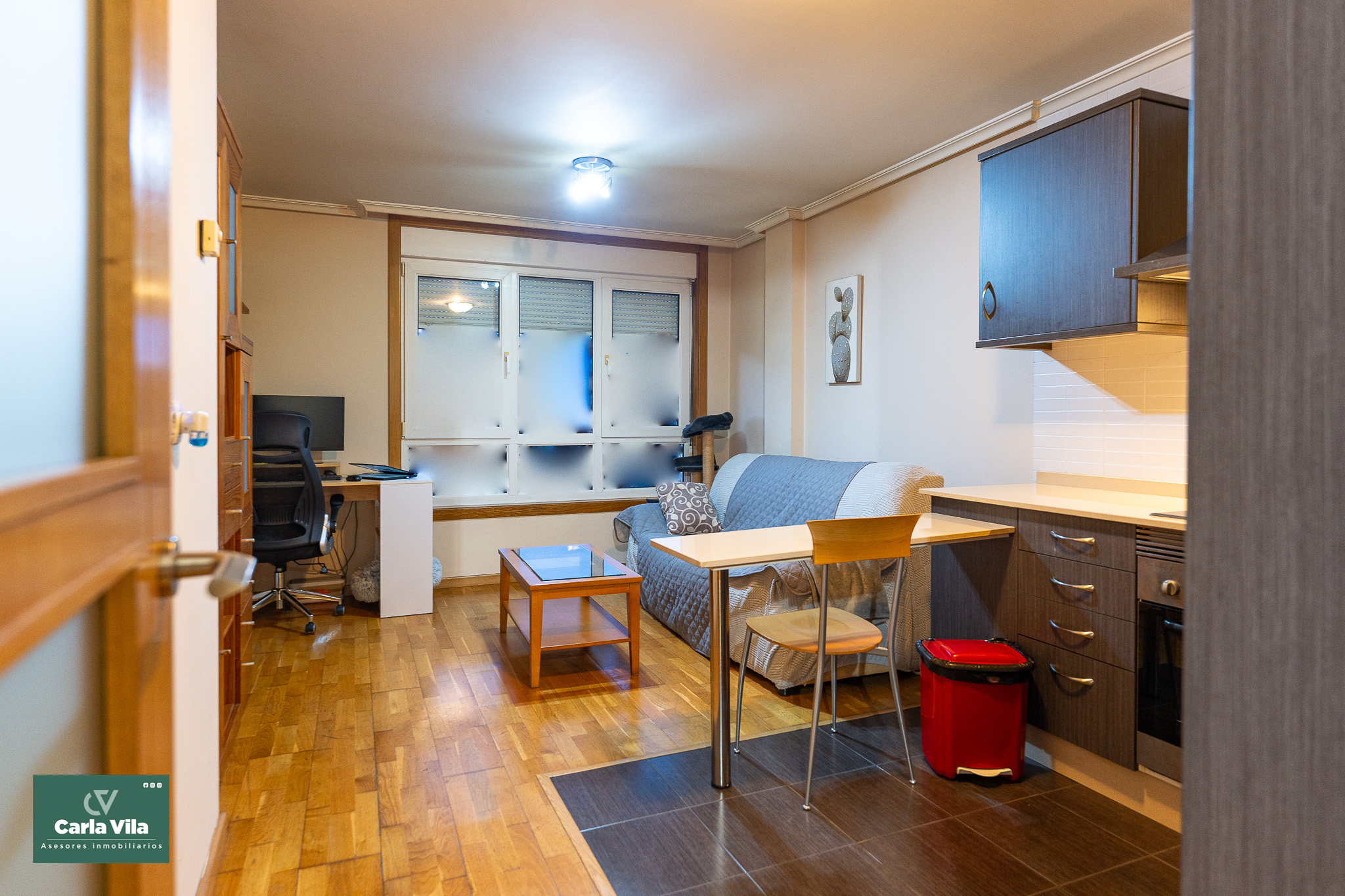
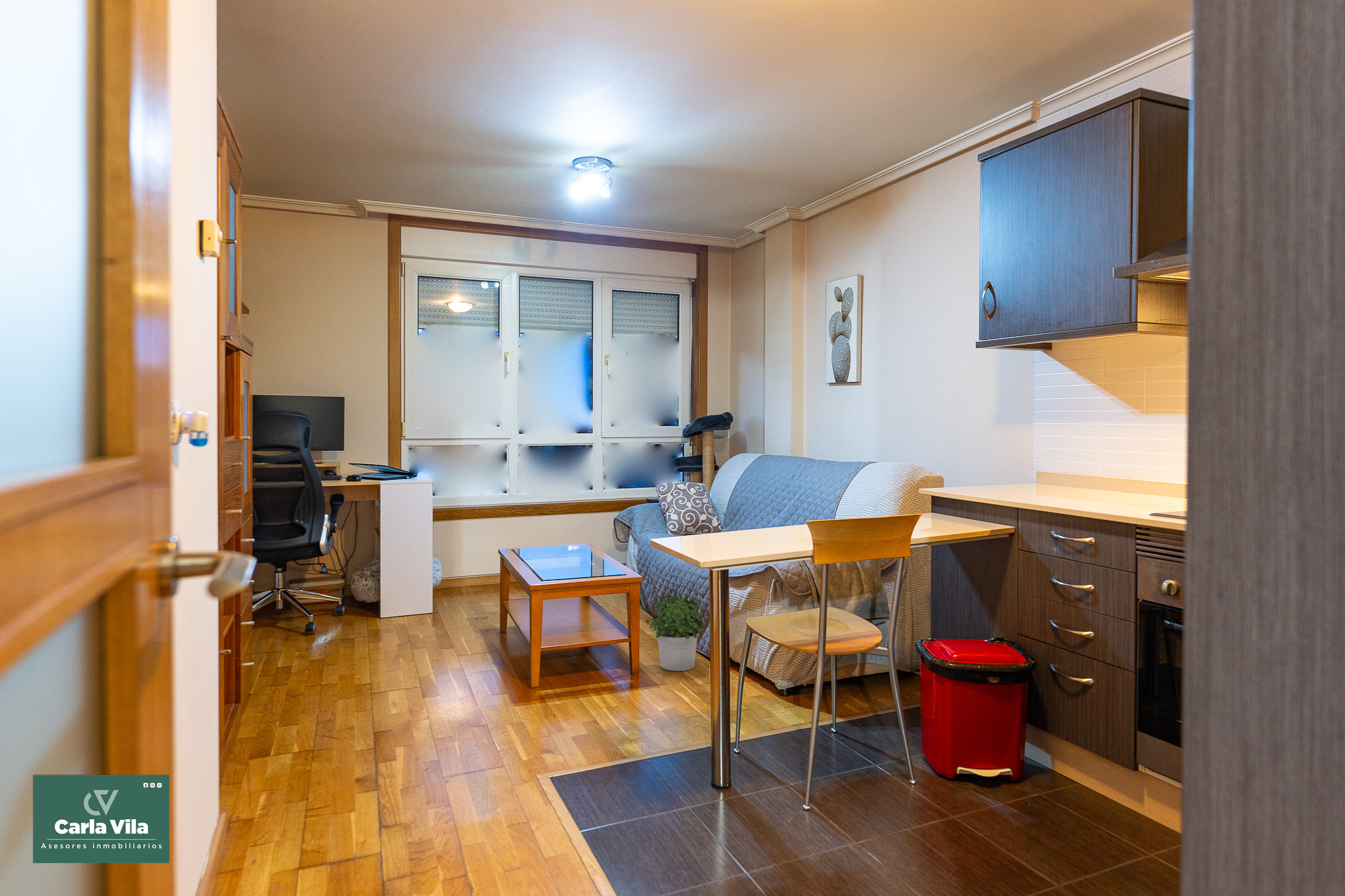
+ potted plant (674, 629)
